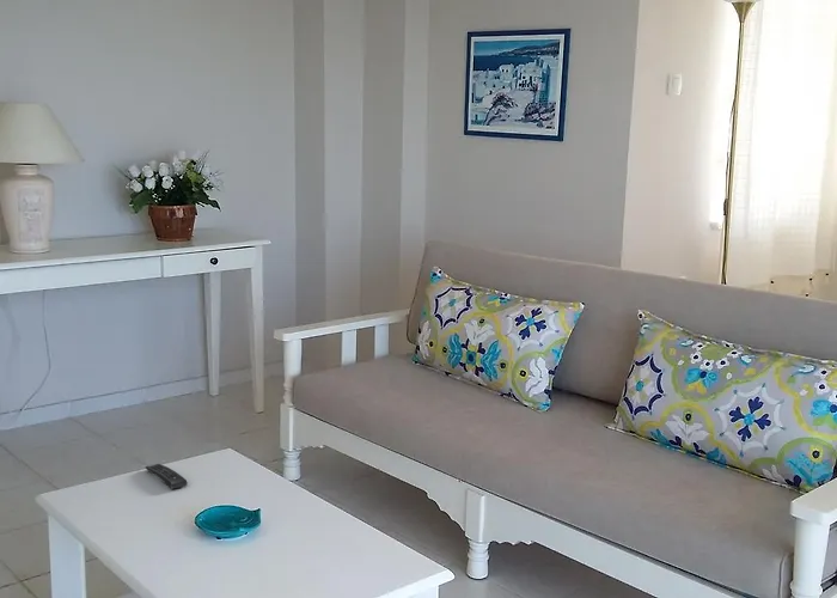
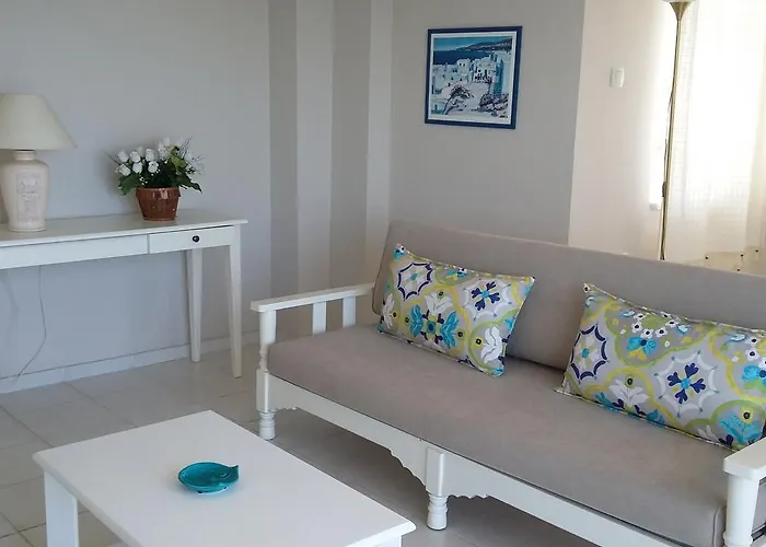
- remote control (164, 474)
